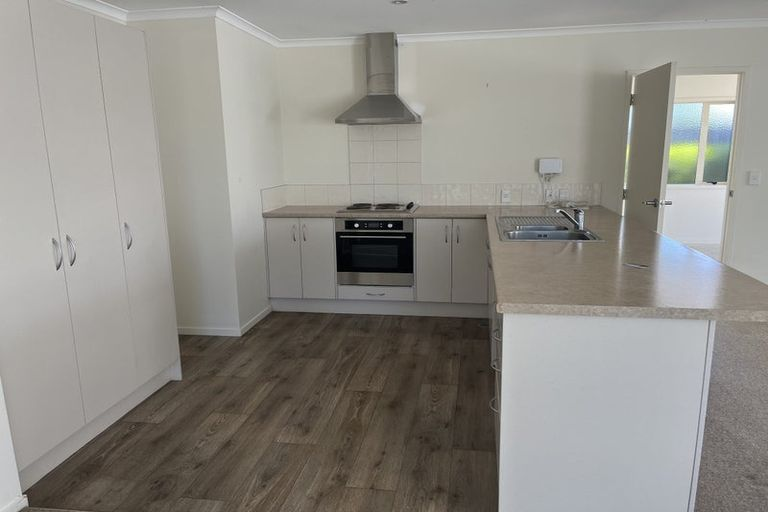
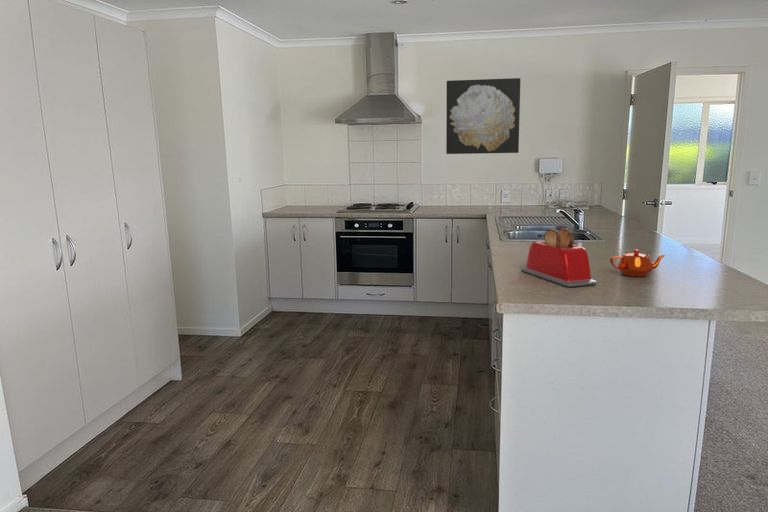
+ toaster (557, 253)
+ wall art (482, 117)
+ teapot (637, 262)
